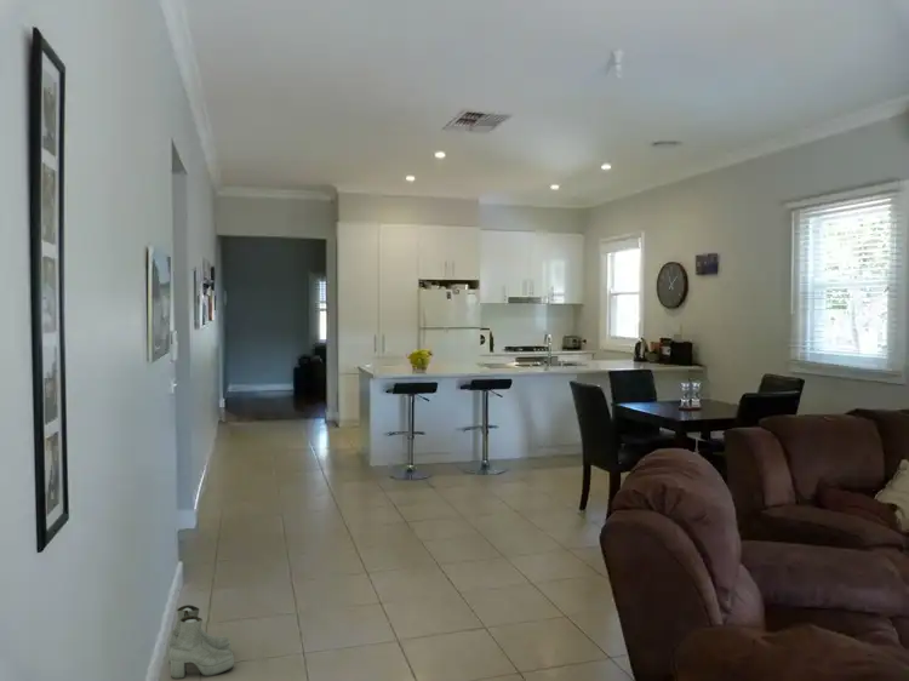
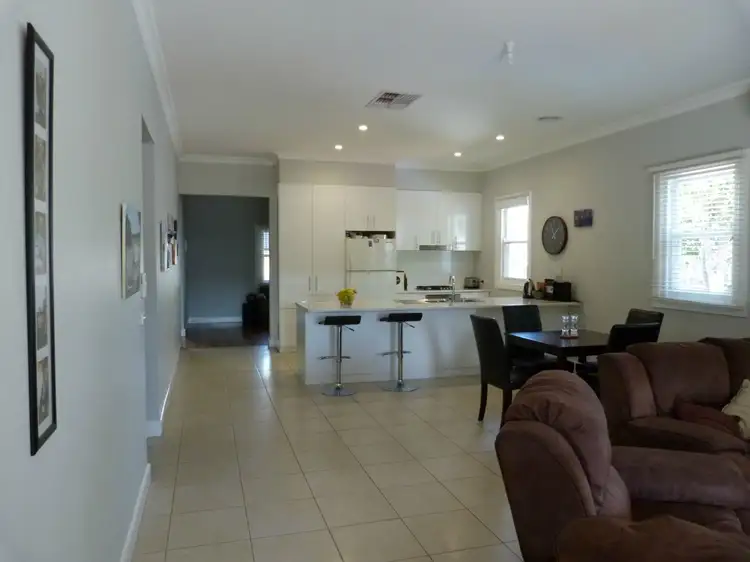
- boots (200, 637)
